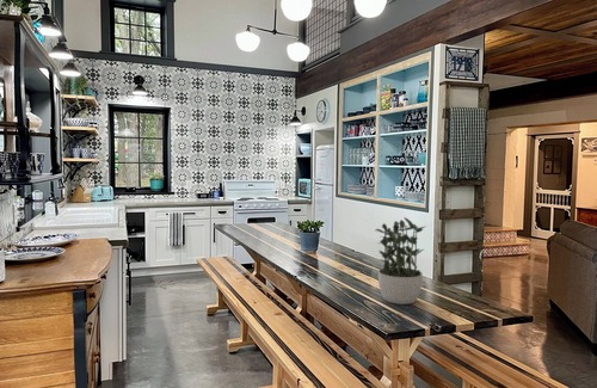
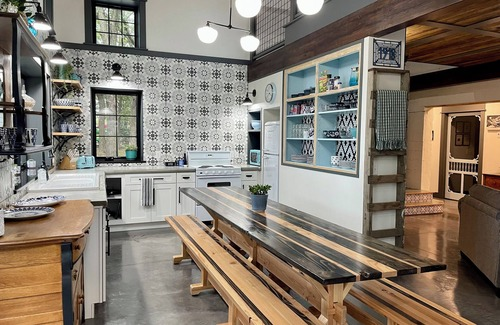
- potted plant (398, 258)
